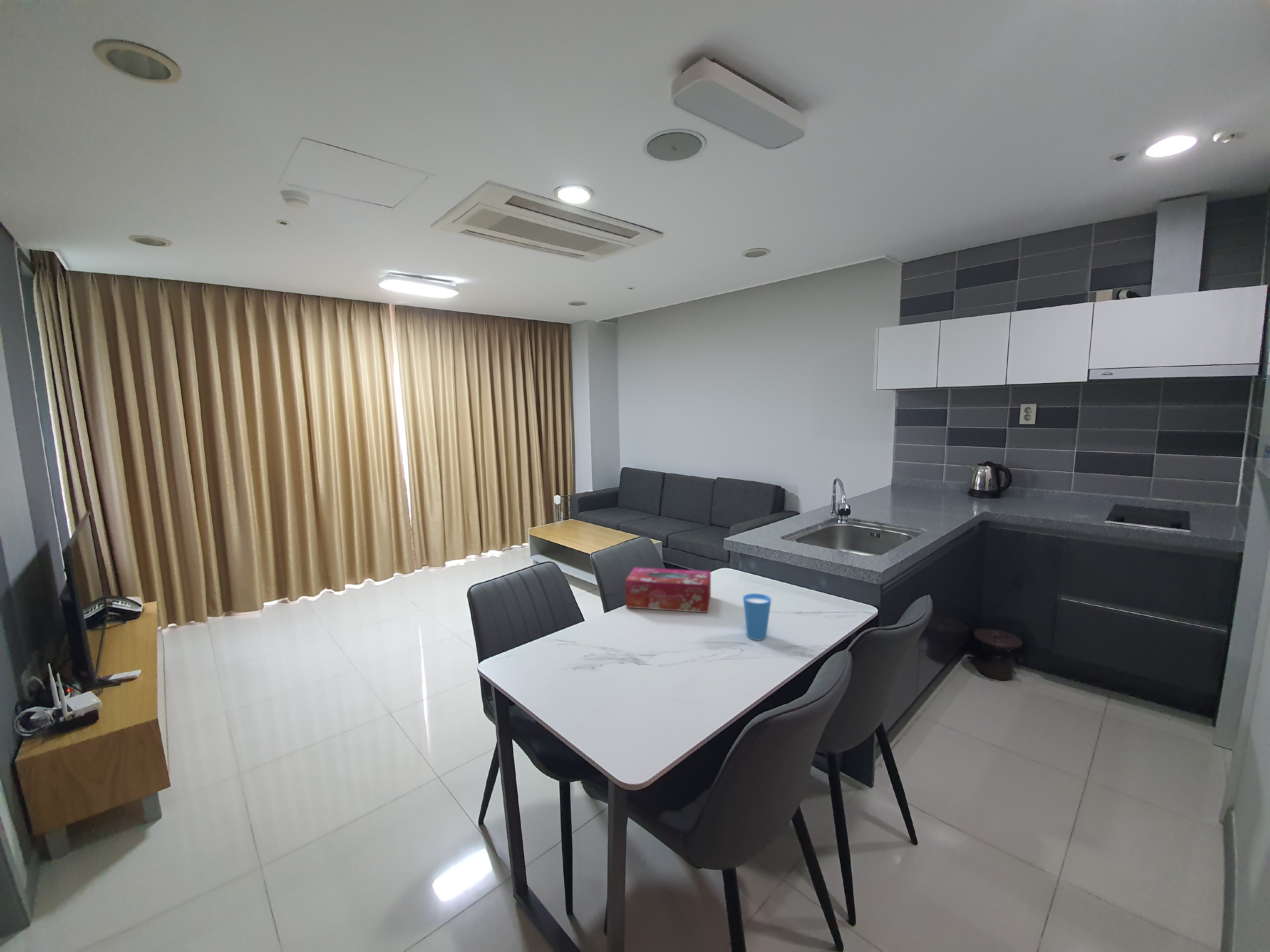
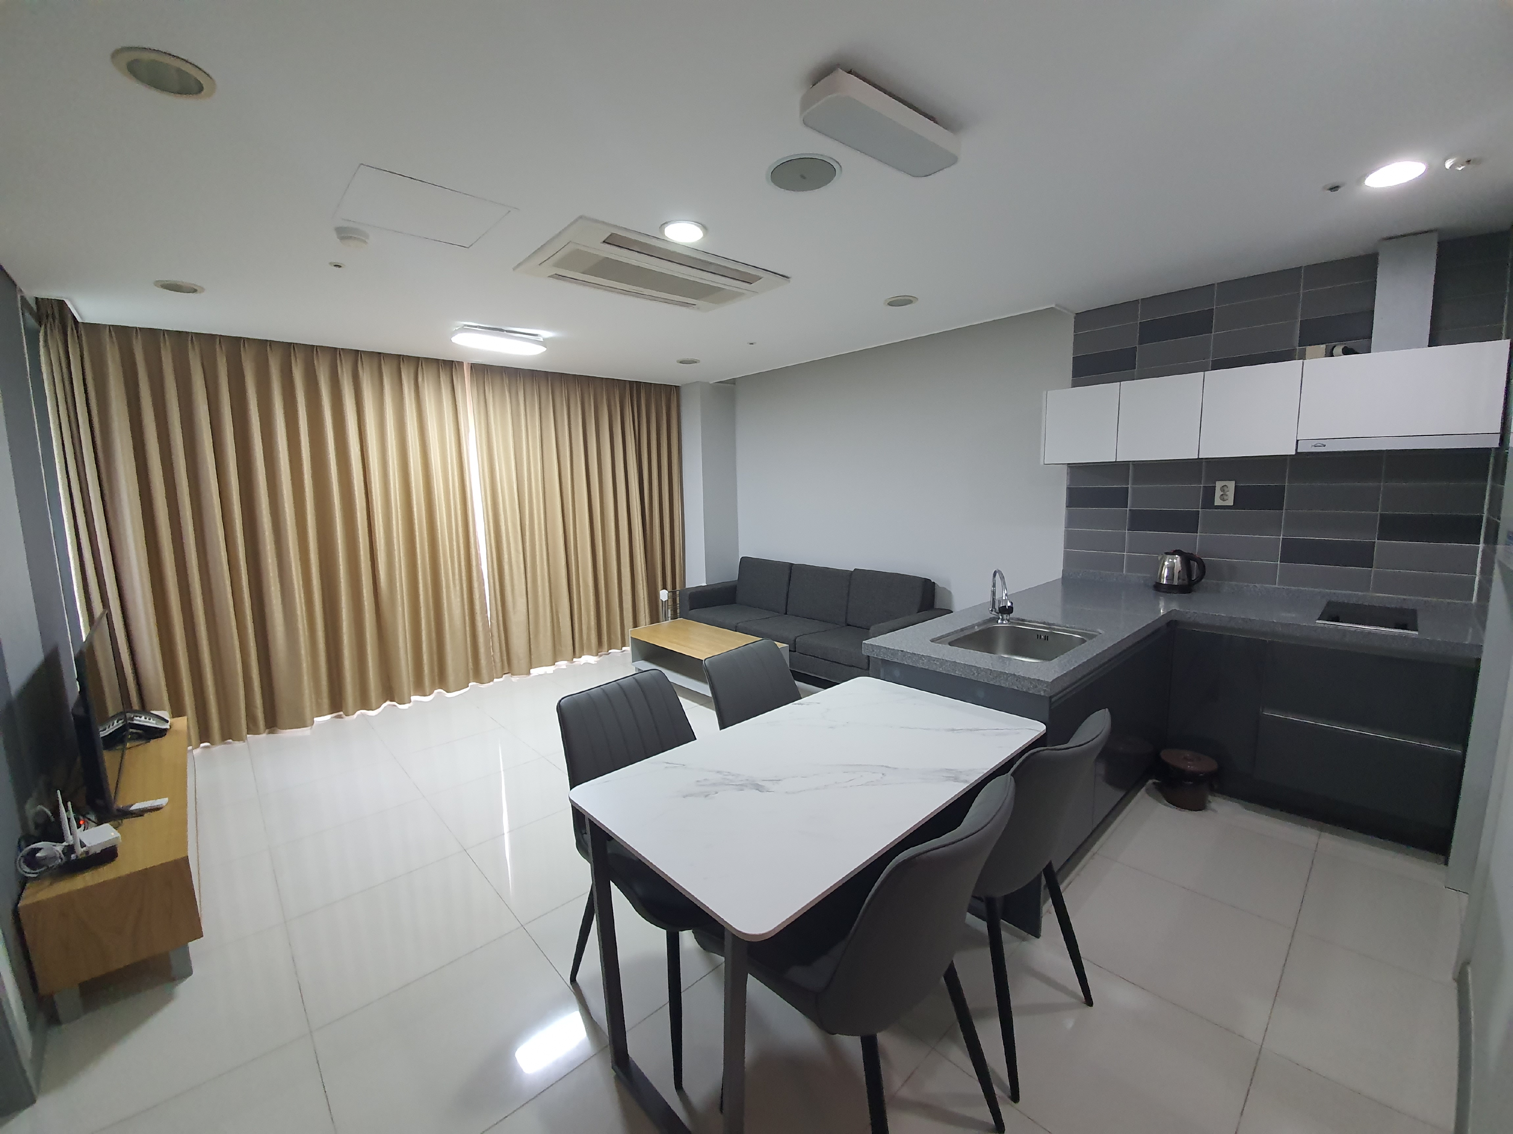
- tissue box (669, 589)
- cup (757, 617)
